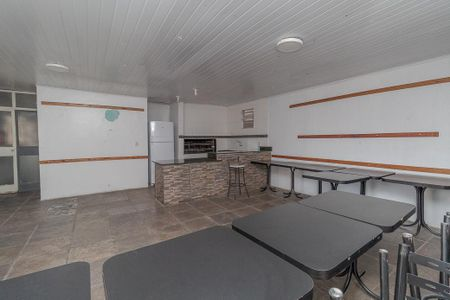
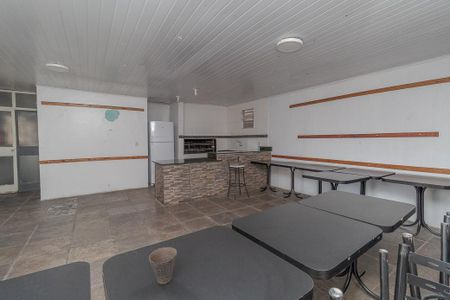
+ cup (163, 267)
